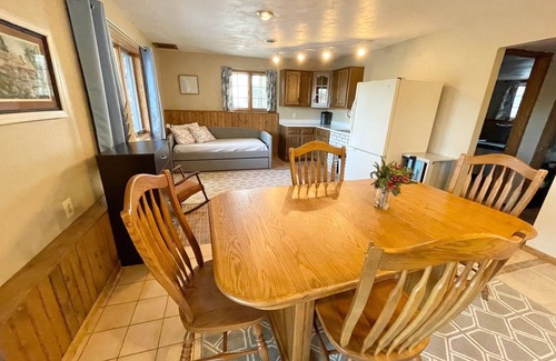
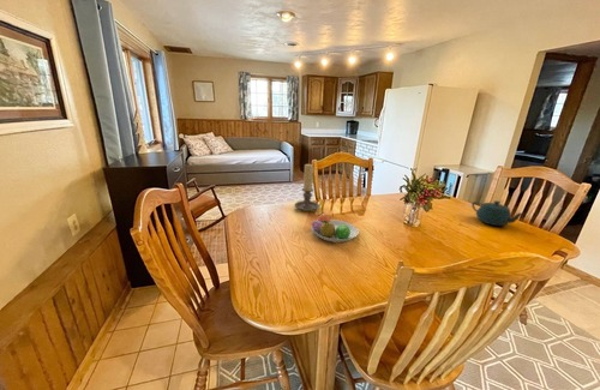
+ candle holder (310, 186)
+ teapot (496, 211)
+ fruit bowl (335, 224)
